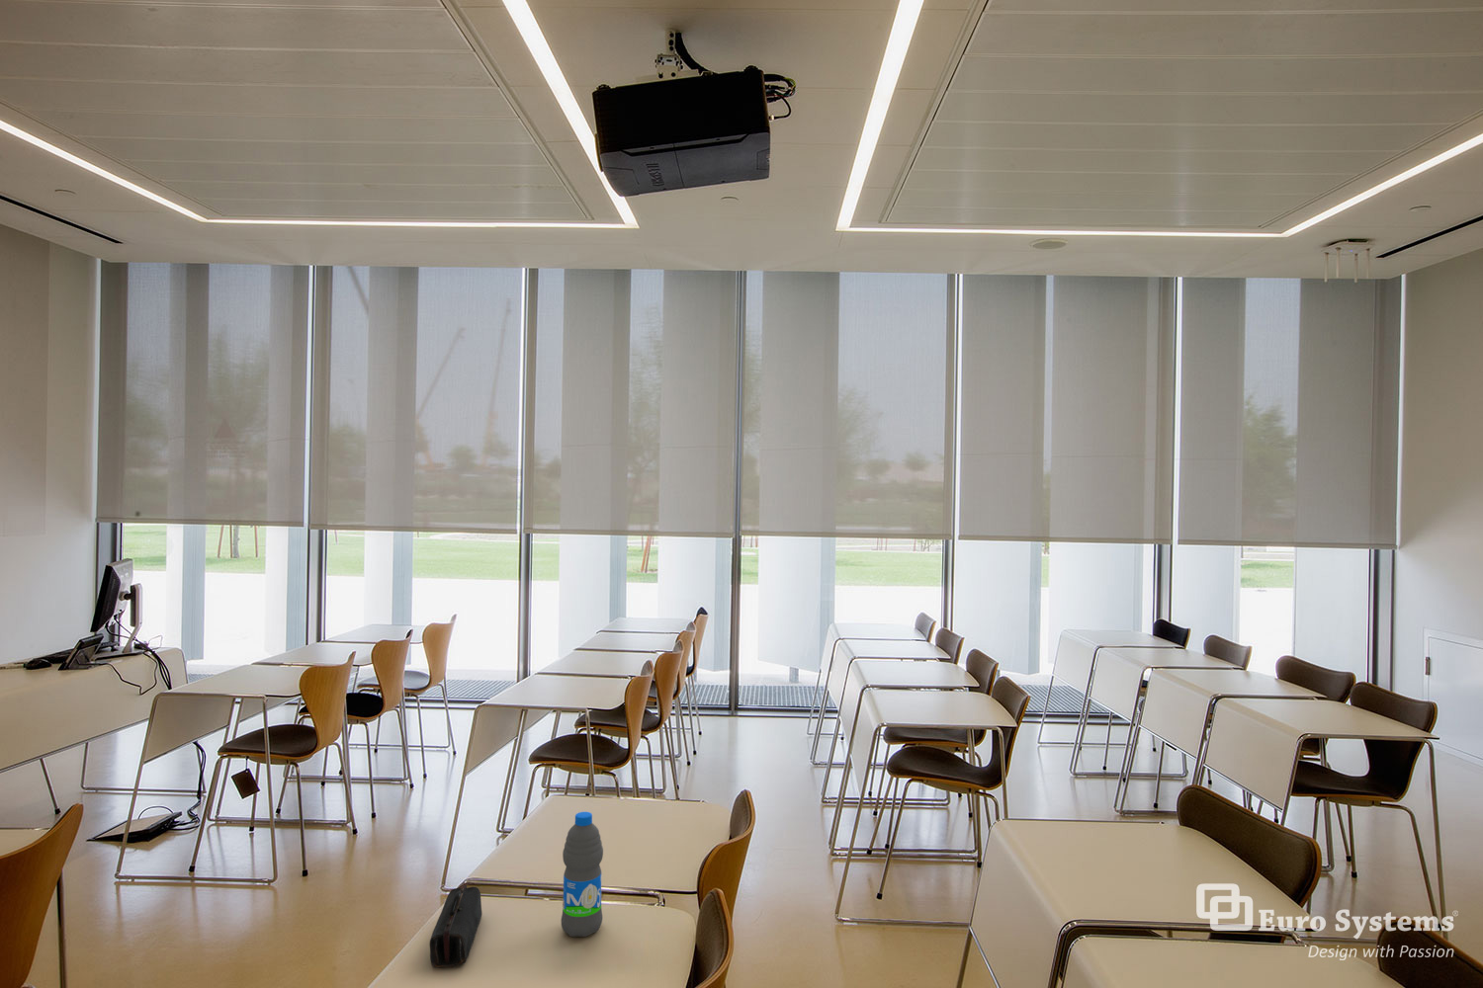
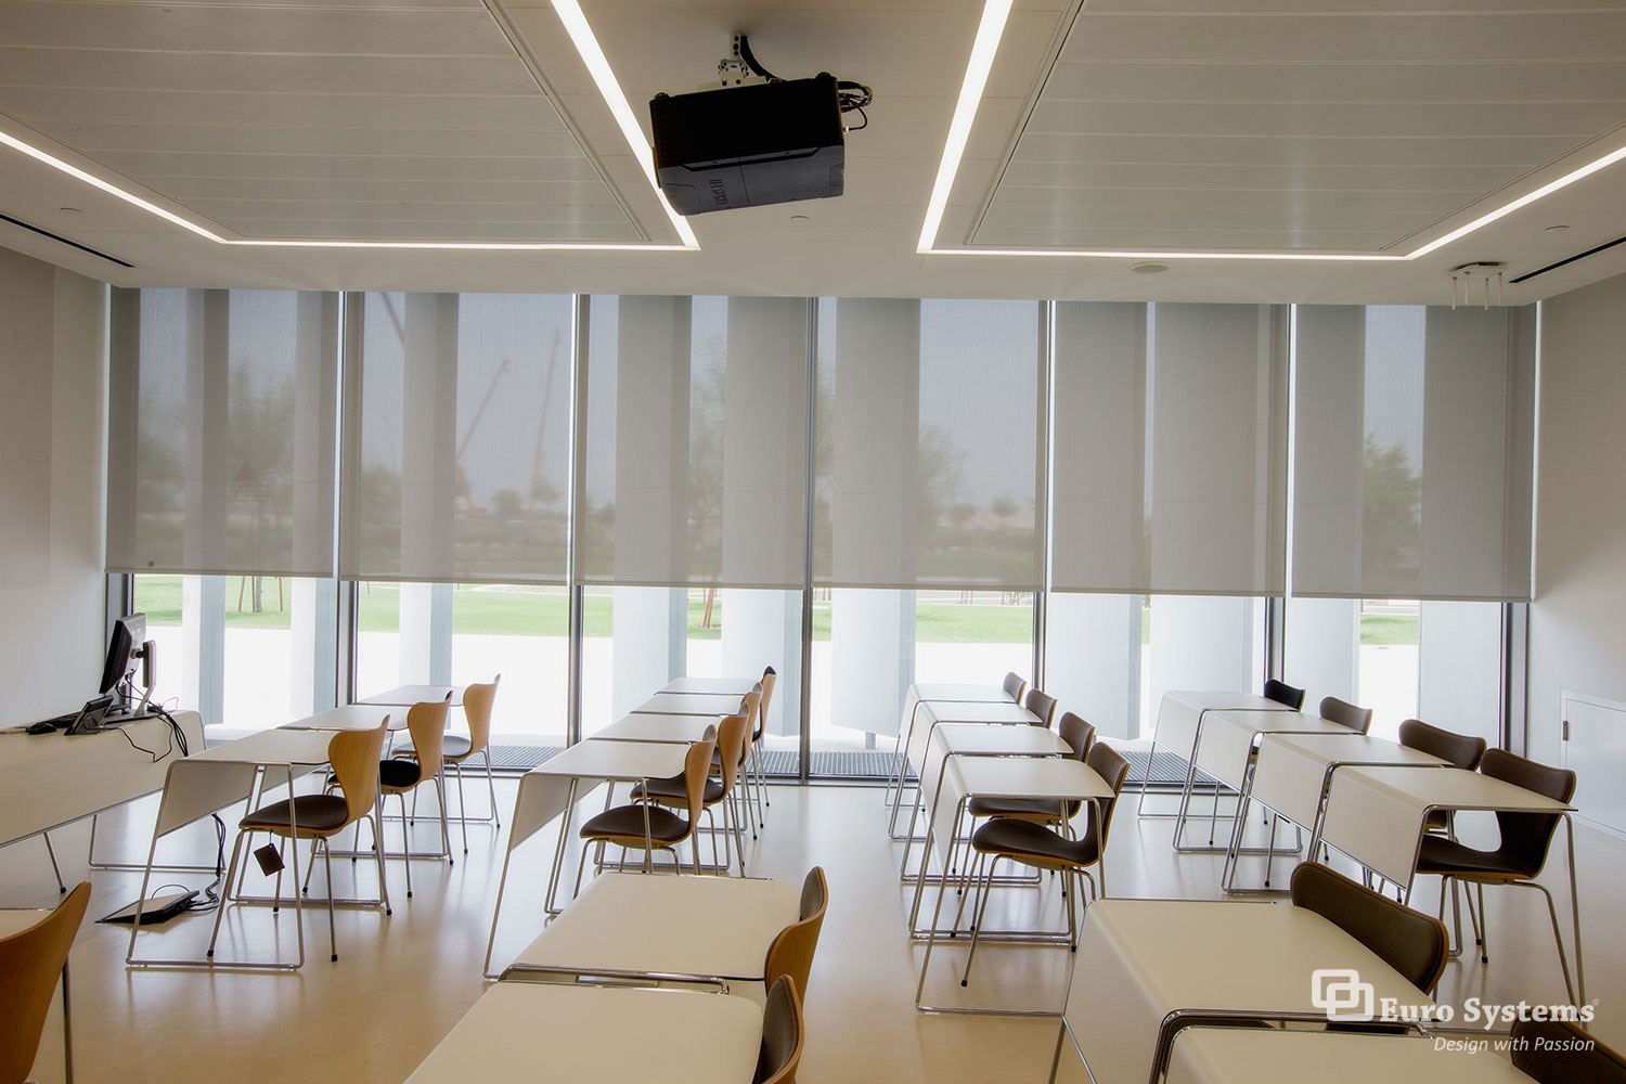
- pencil case (456, 915)
- water bottle (583, 870)
